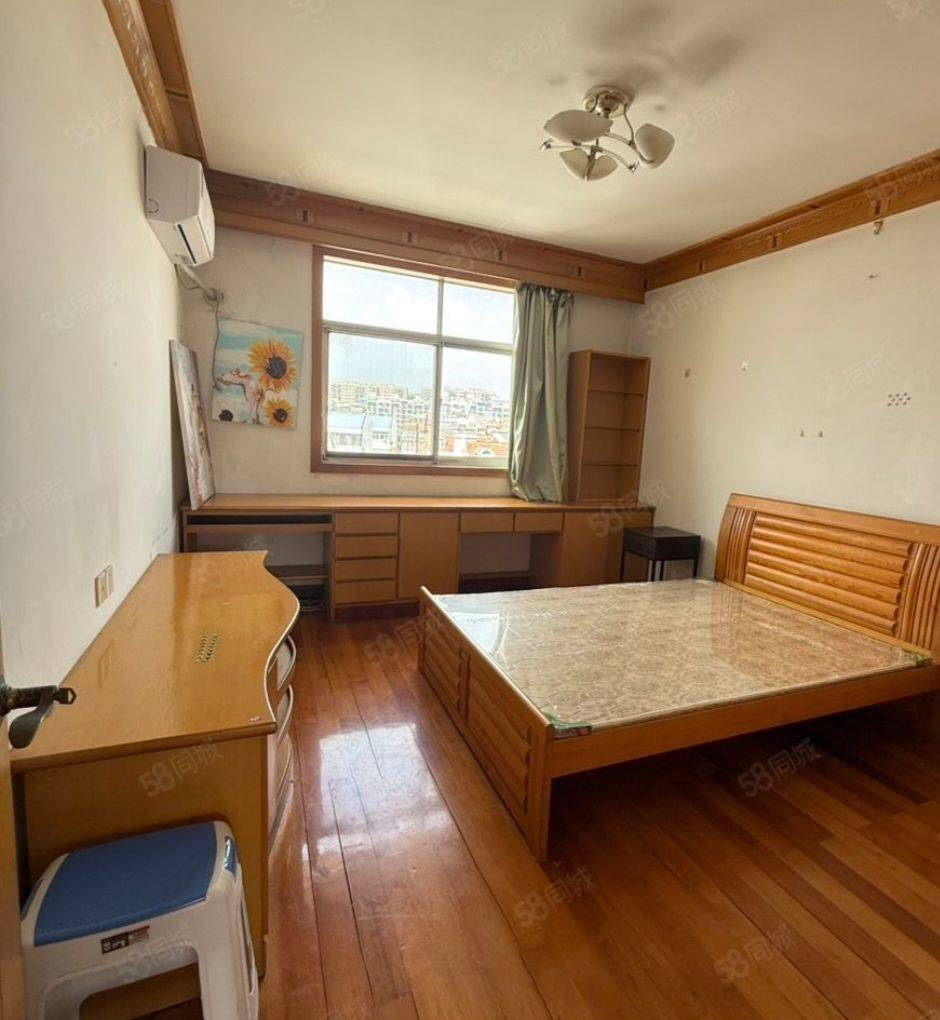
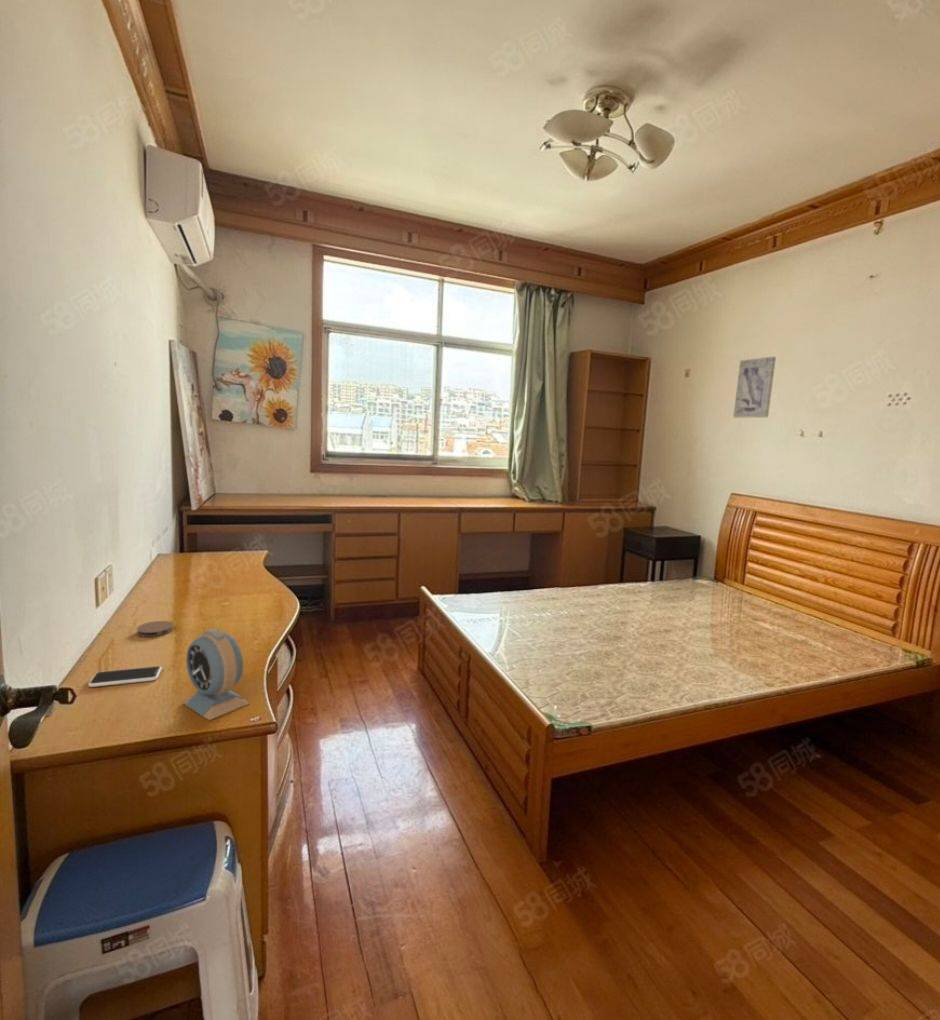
+ wall art (753, 388)
+ alarm clock (214, 667)
+ smartphone (126, 676)
+ coaster (155, 628)
